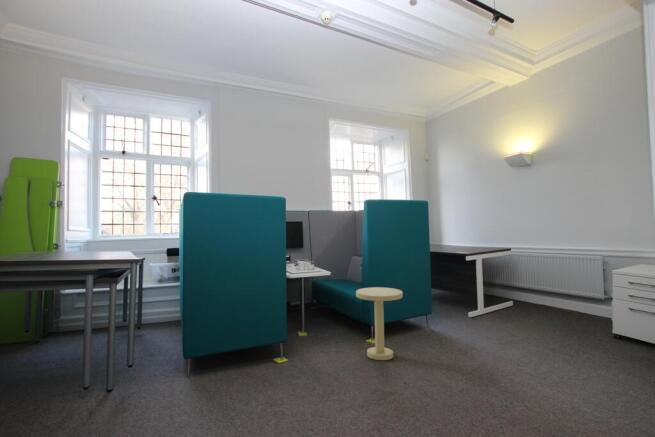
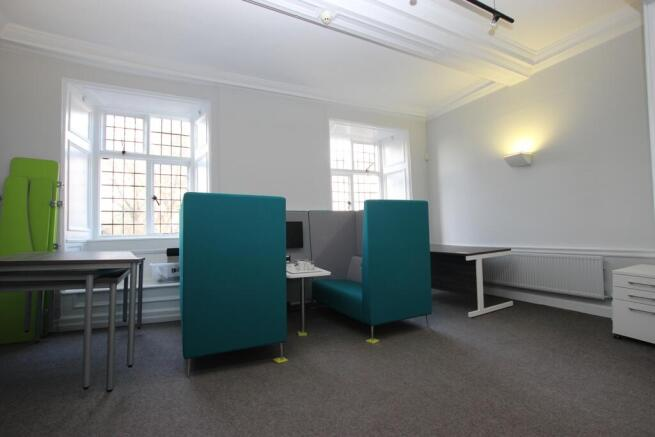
- side table (379, 323)
